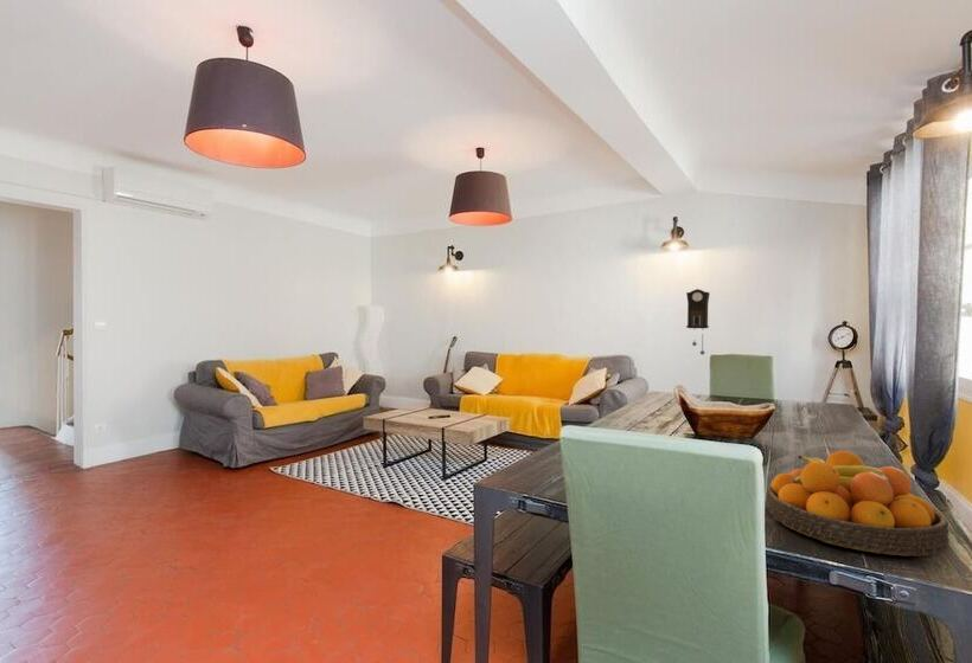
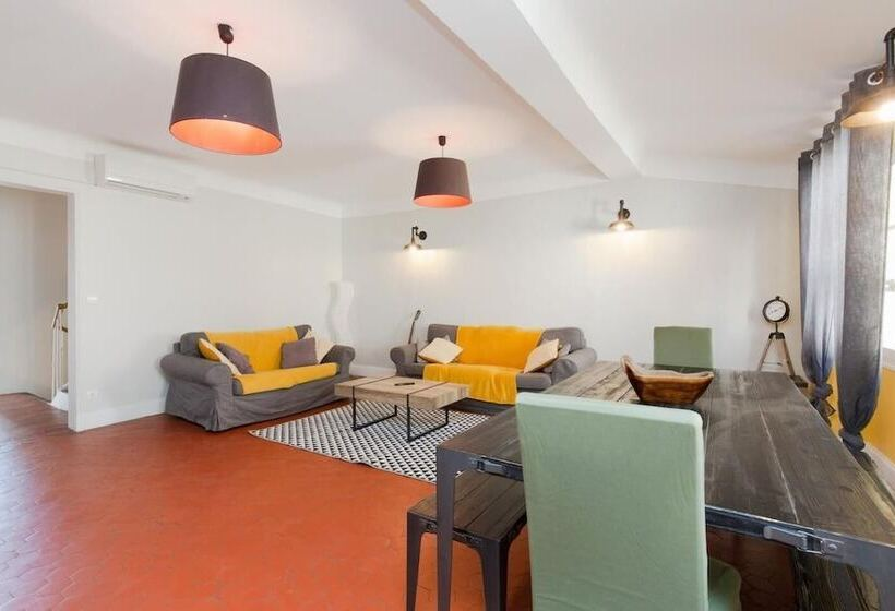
- fruit bowl (849, 490)
- pendulum clock (697, 322)
